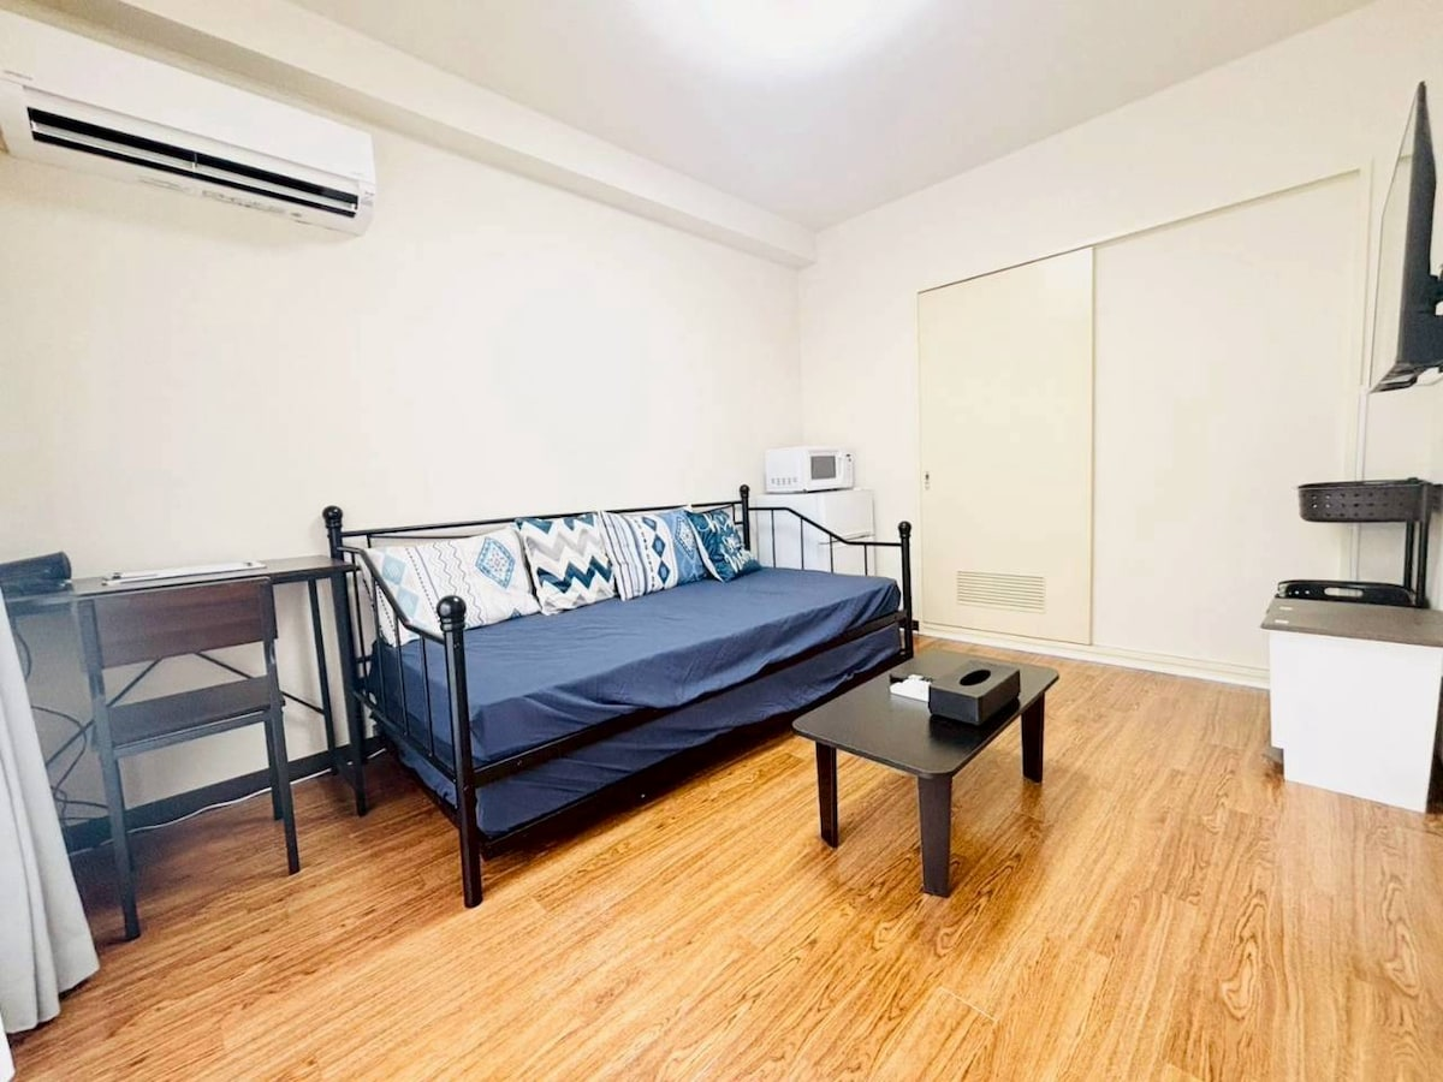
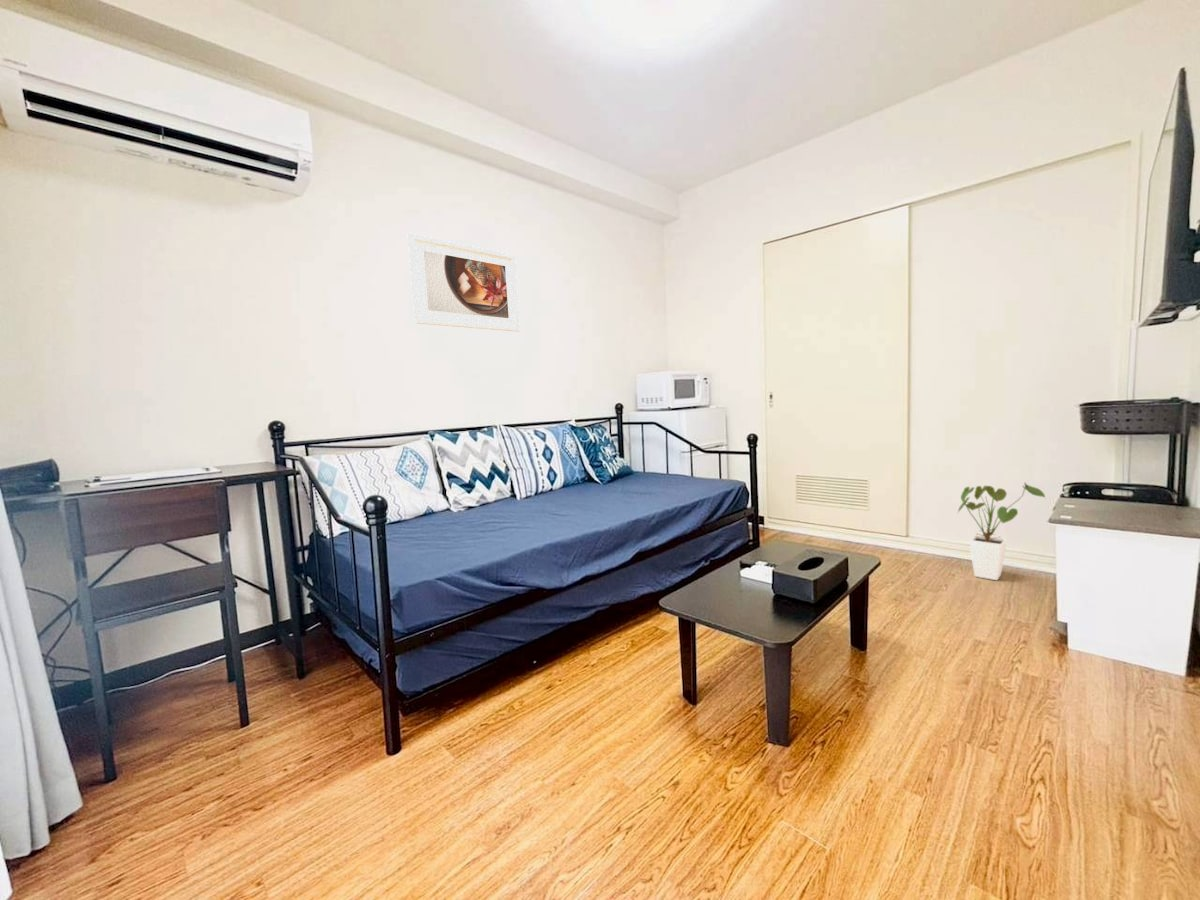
+ house plant (994, 530)
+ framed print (468, 286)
